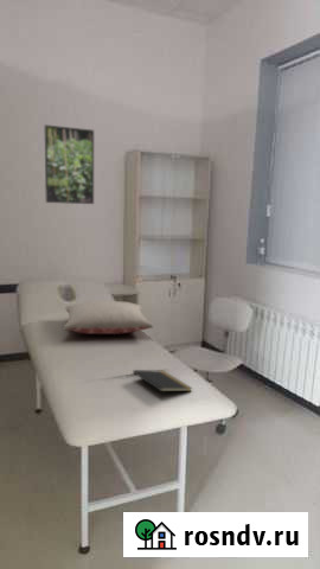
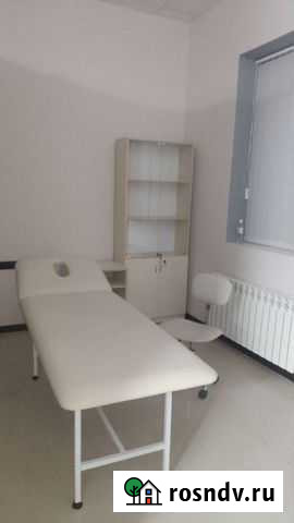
- notepad (161, 379)
- pillow (105, 315)
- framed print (70, 166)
